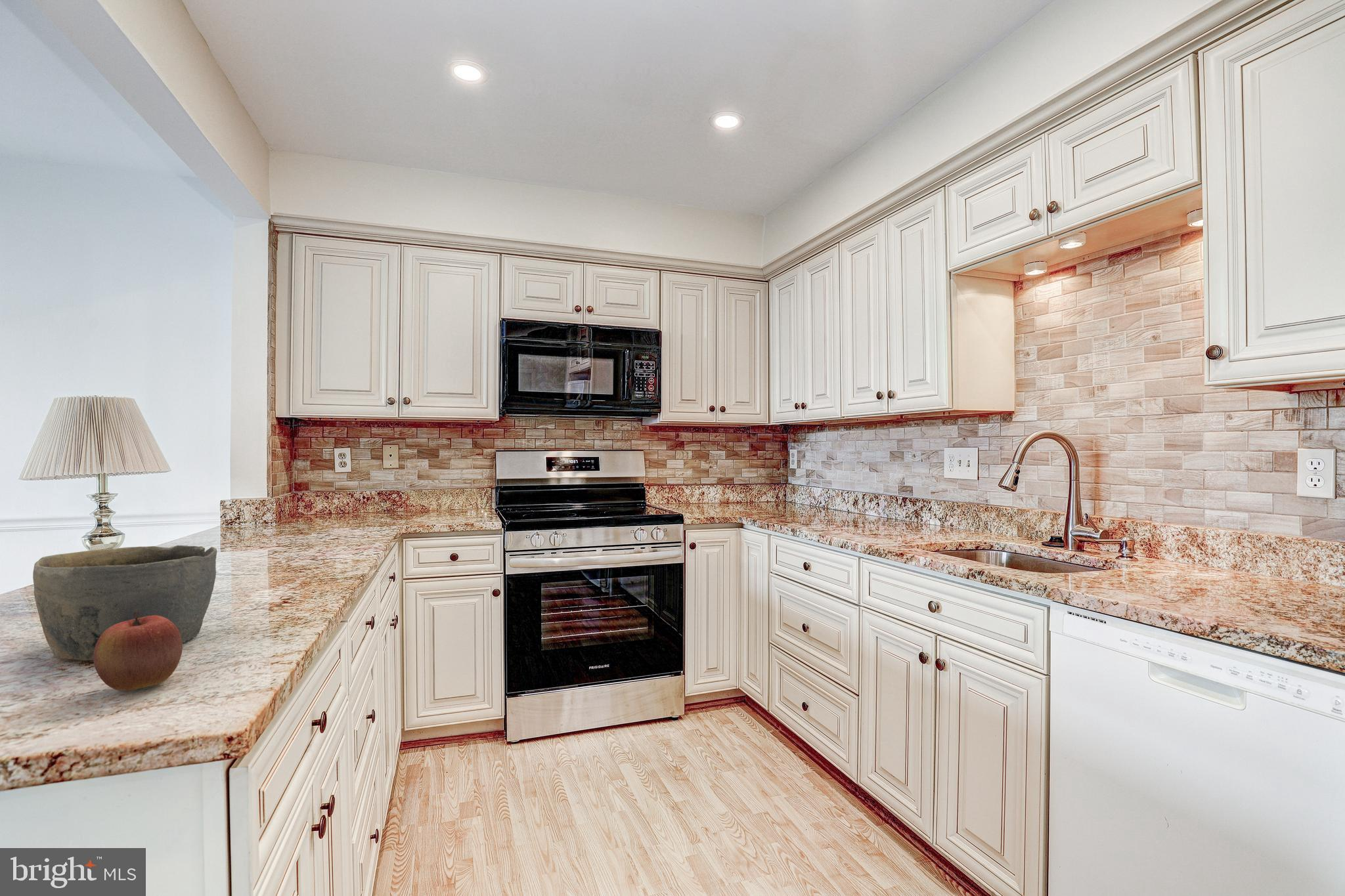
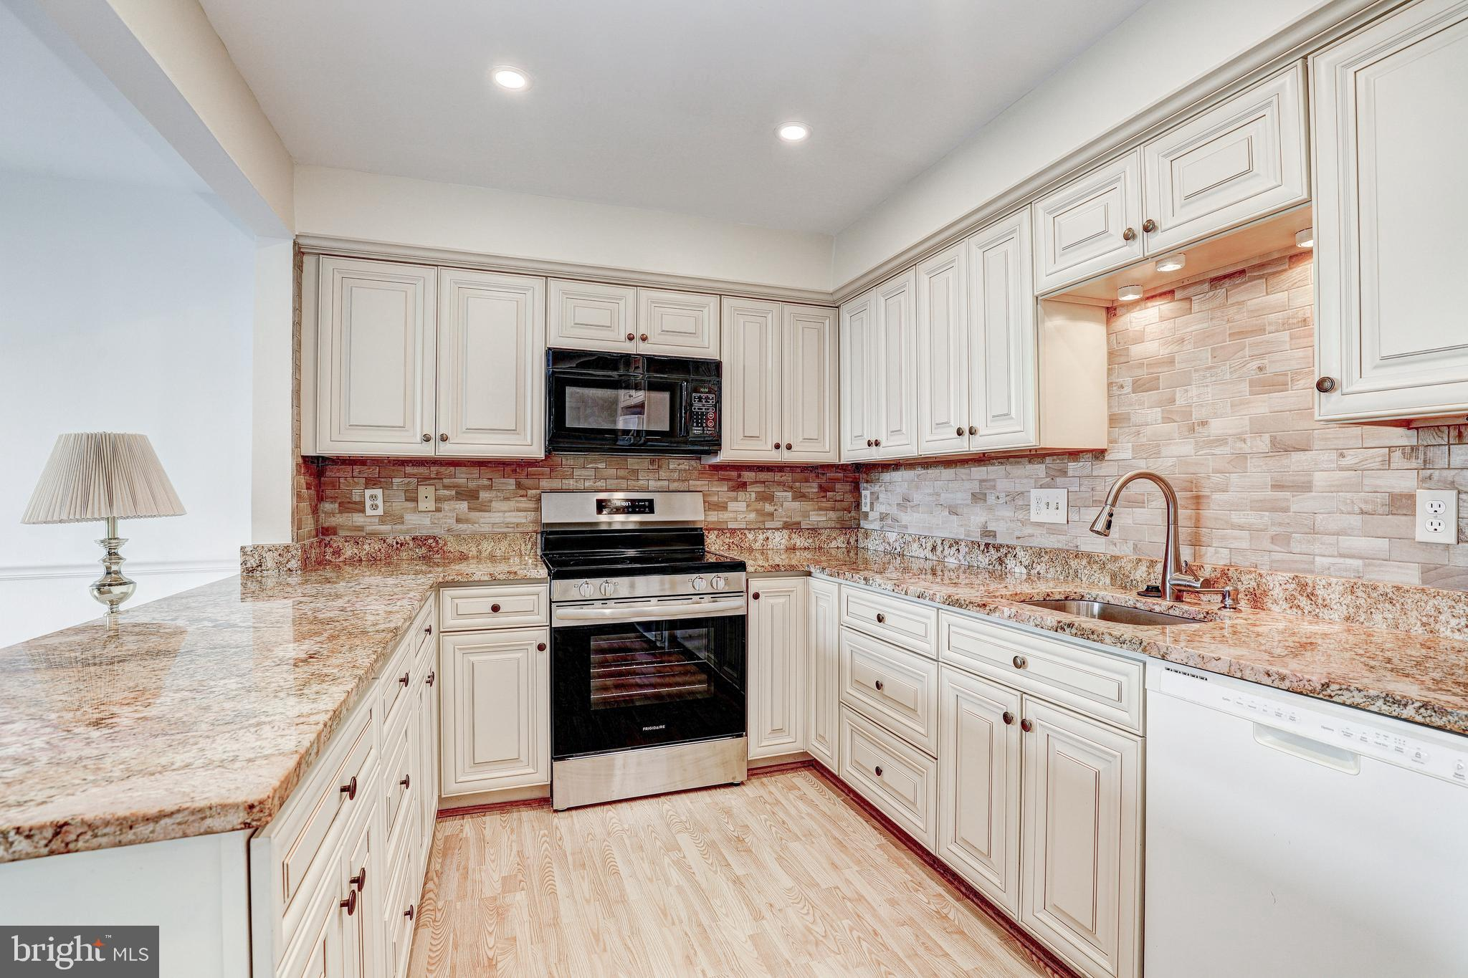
- apple (139, 649)
- bowl (131, 598)
